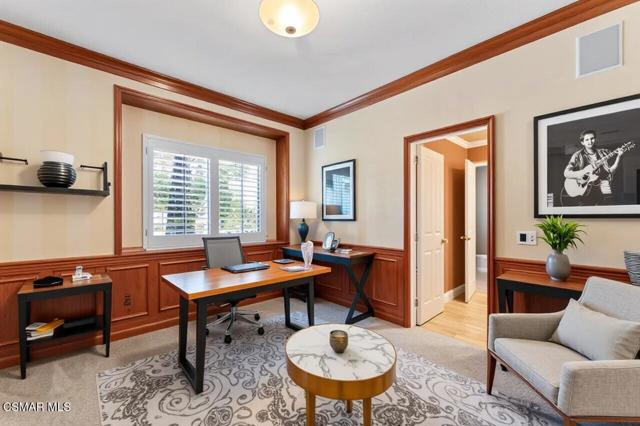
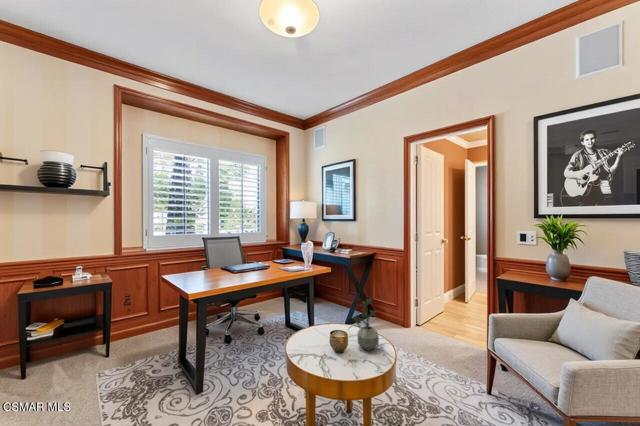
+ potted plant (365, 324)
